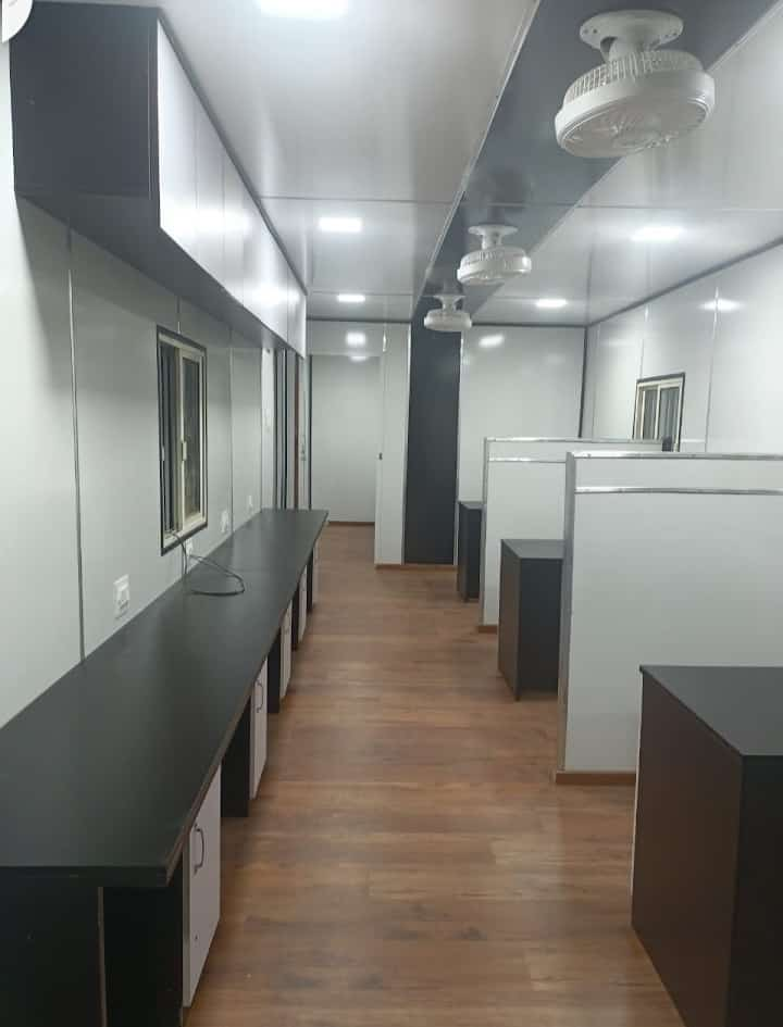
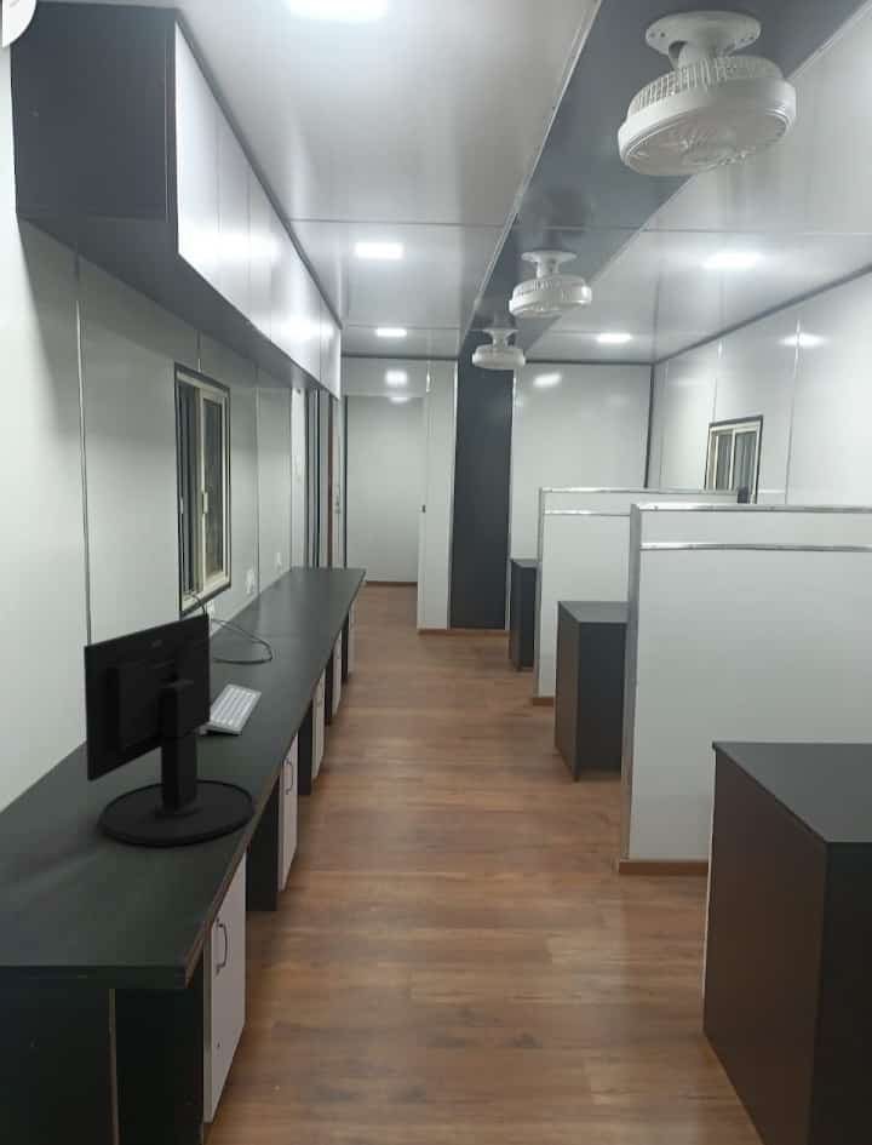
+ computer monitor (180, 719)
+ computer keyboard (233, 706)
